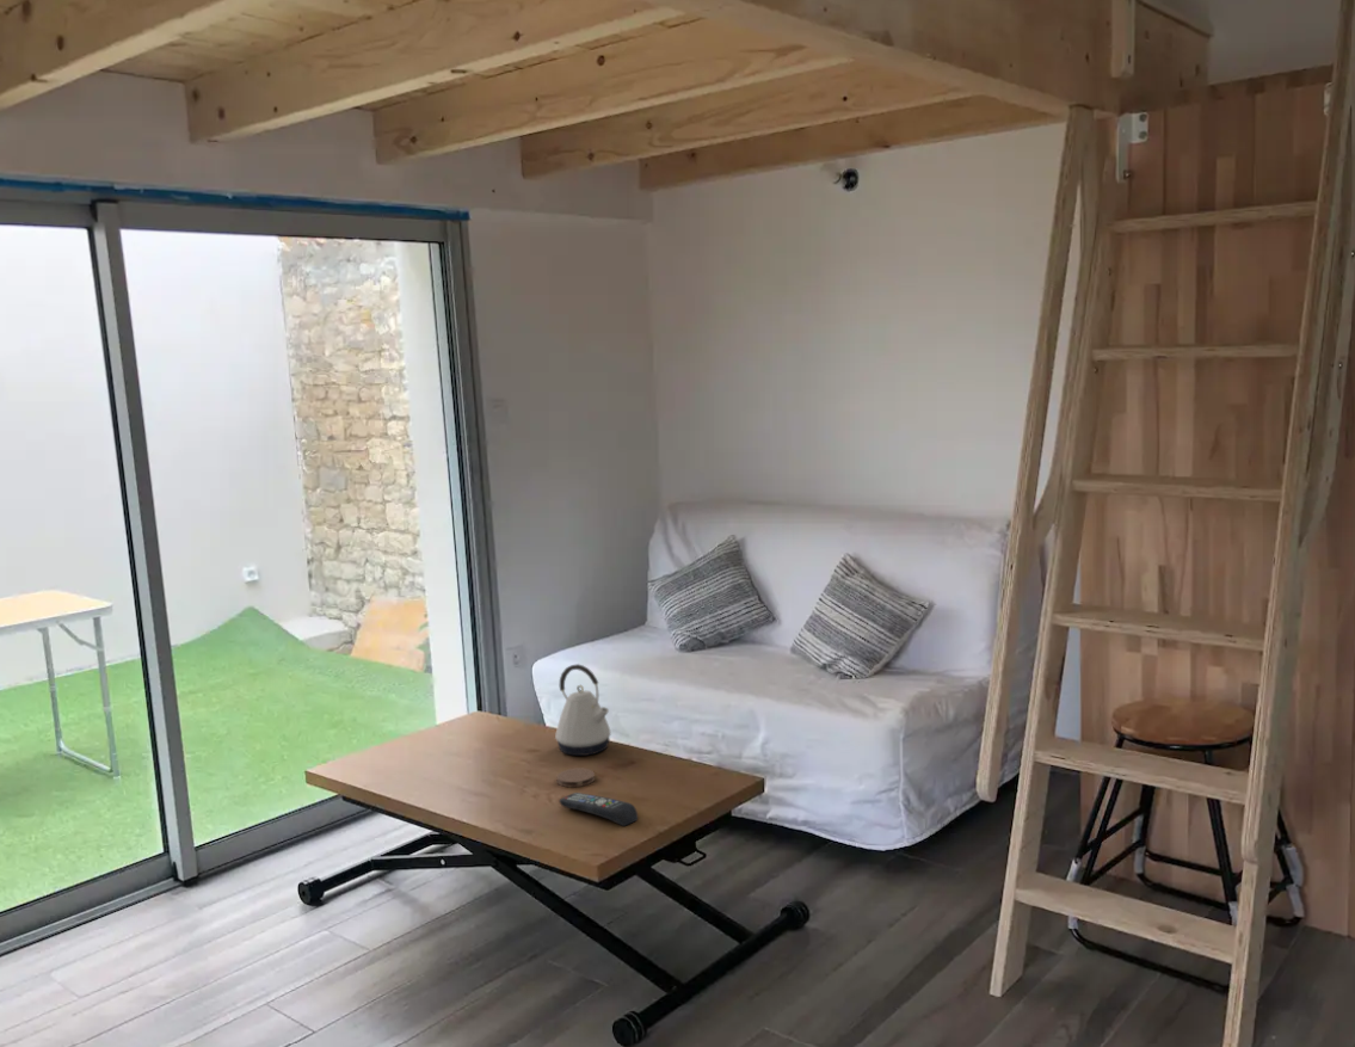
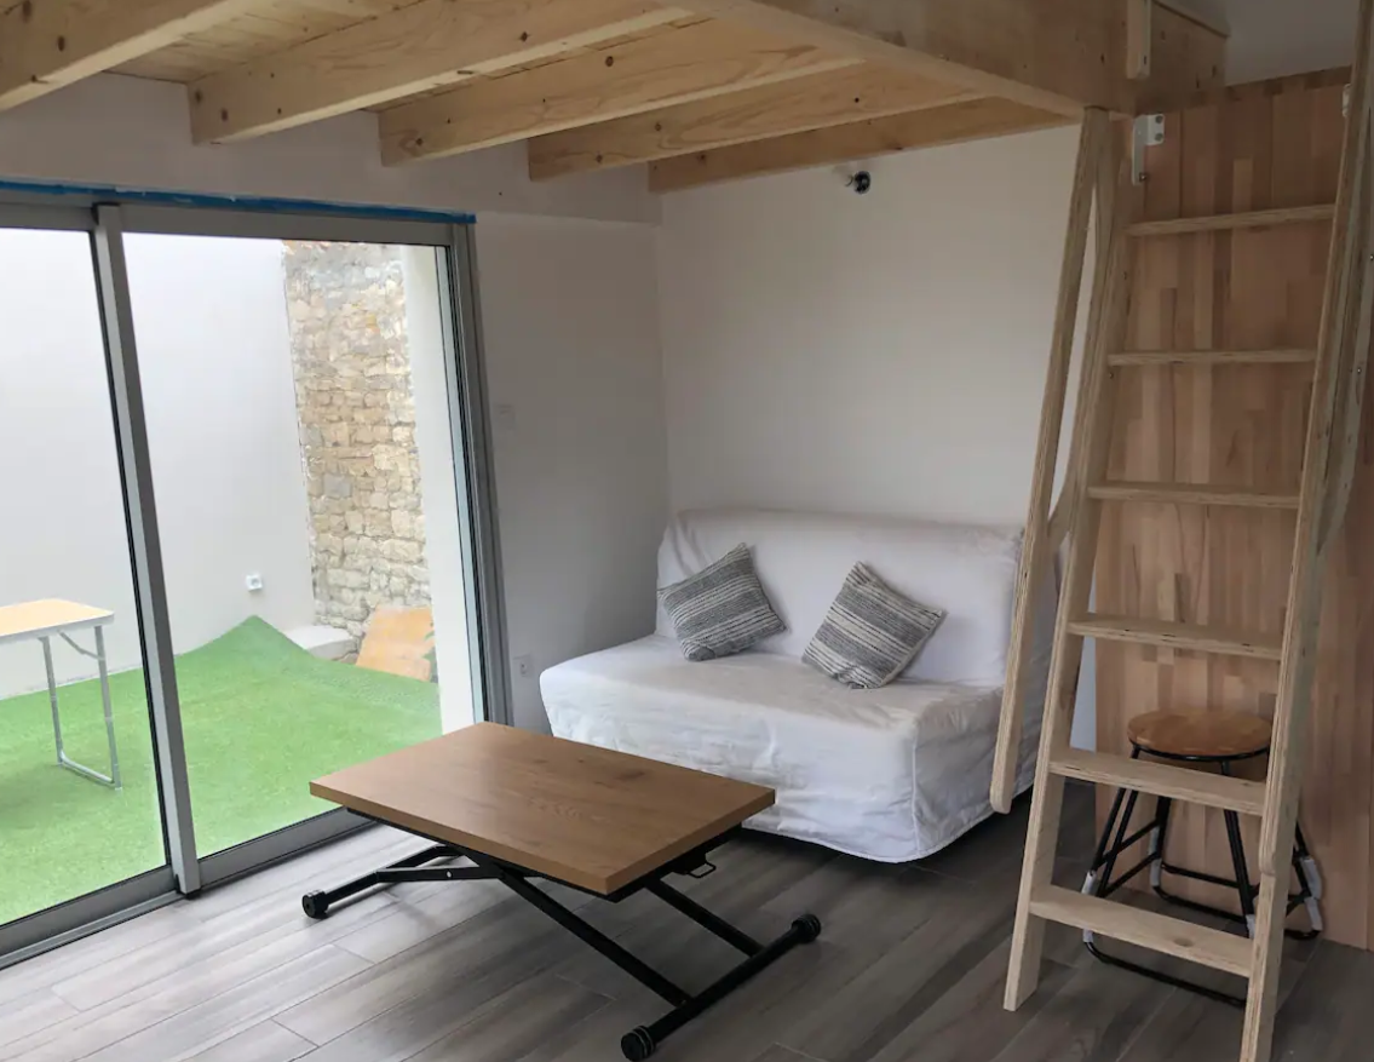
- remote control (598, 806)
- kettle (583, 707)
- coaster (575, 777)
